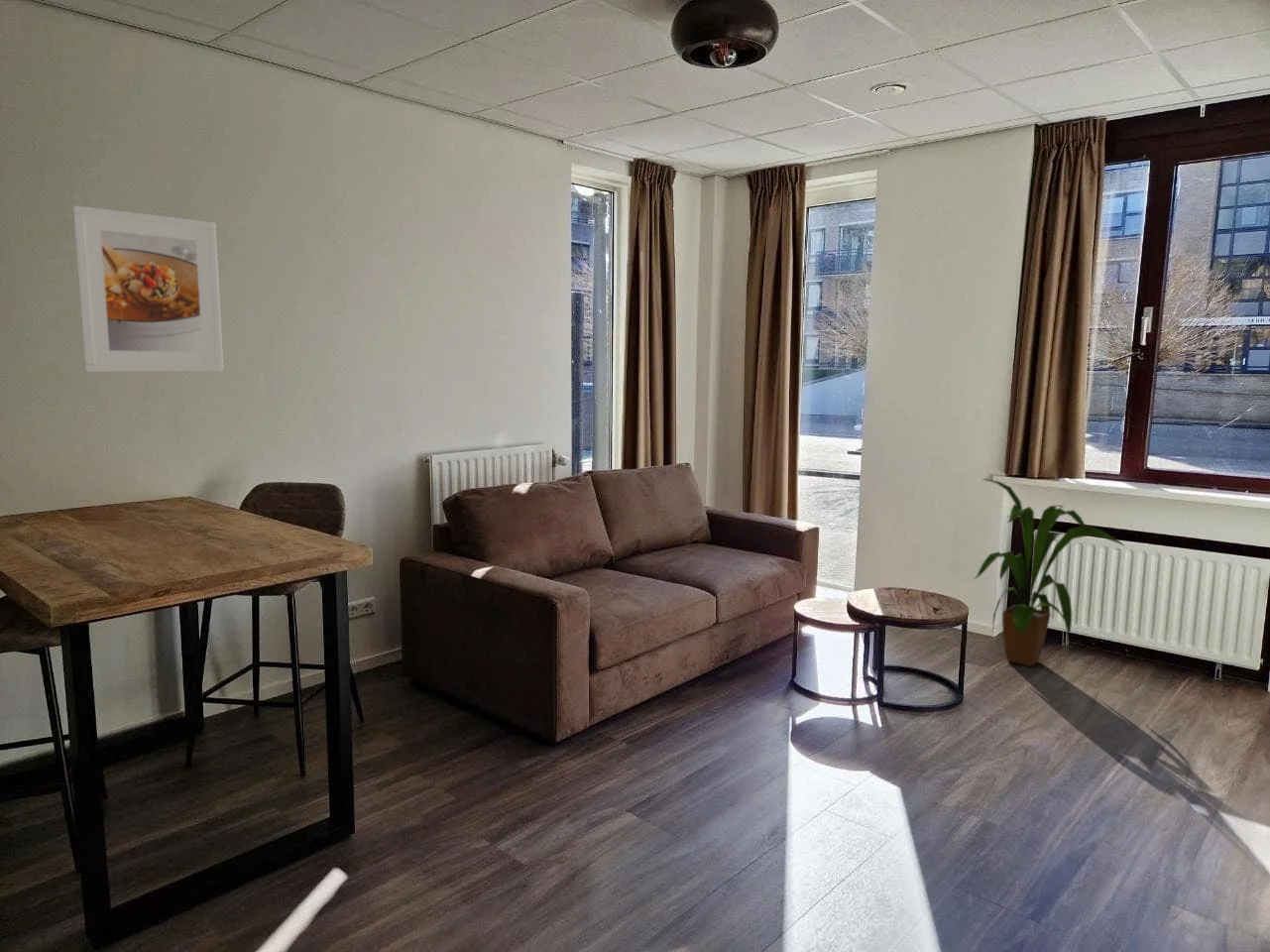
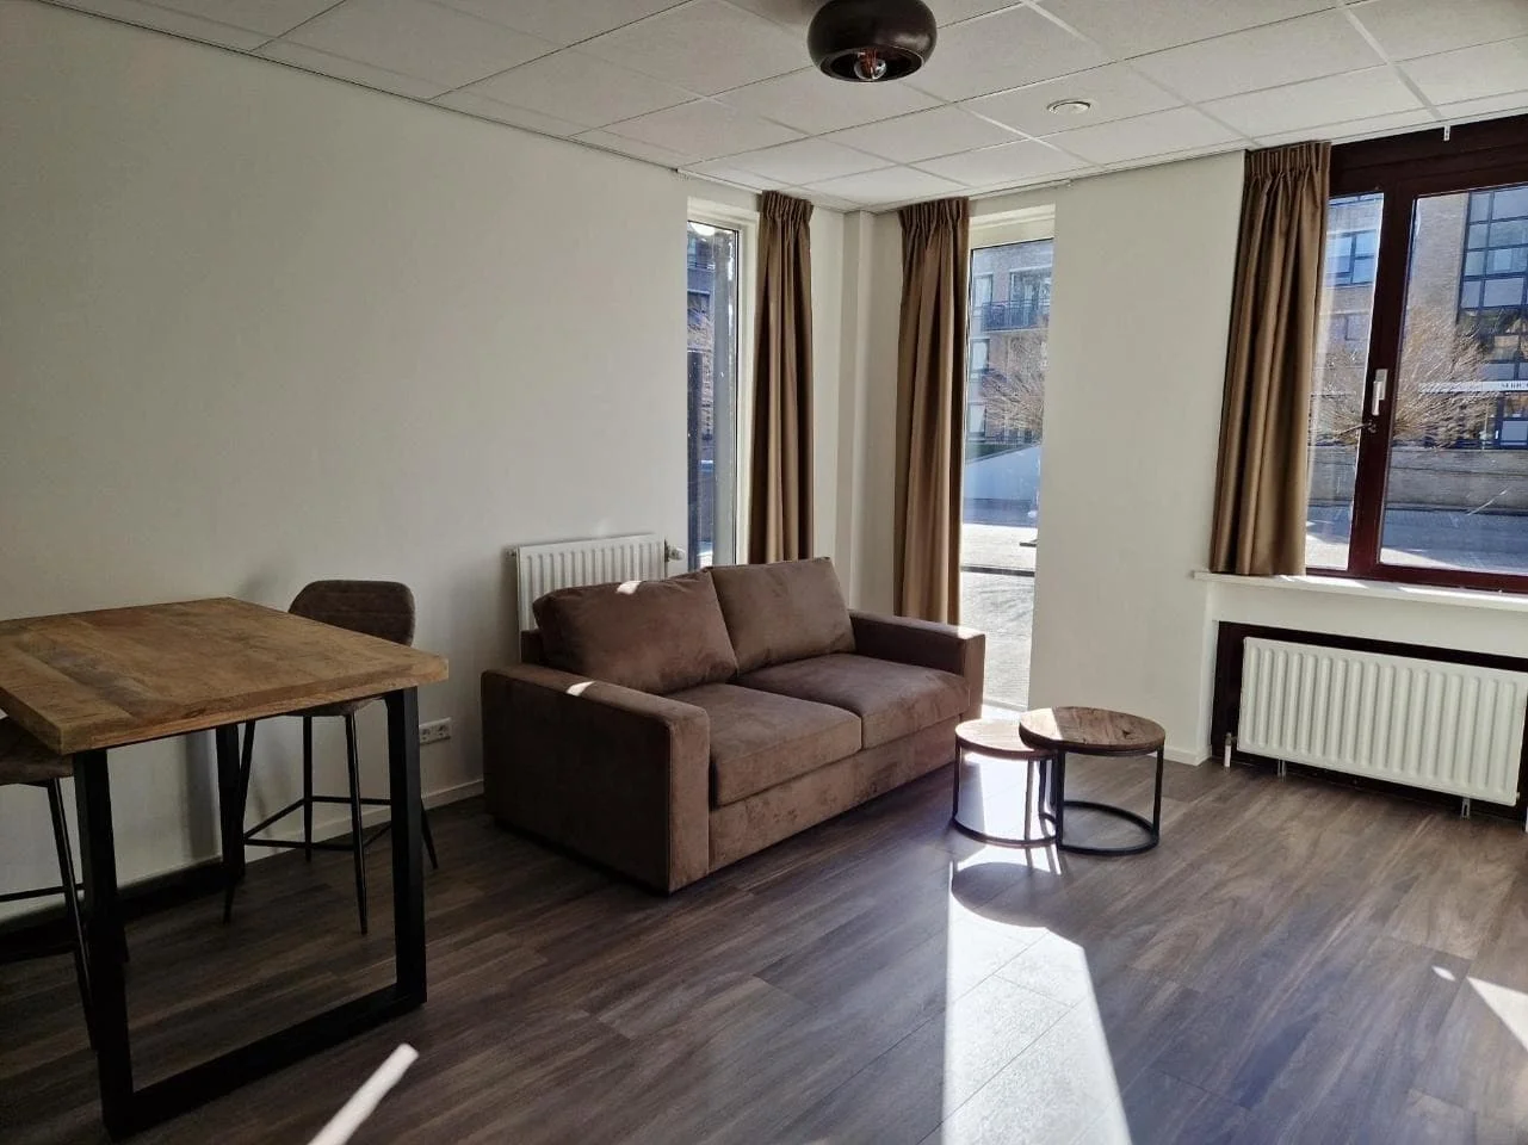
- house plant (1045, 575)
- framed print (153, 294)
